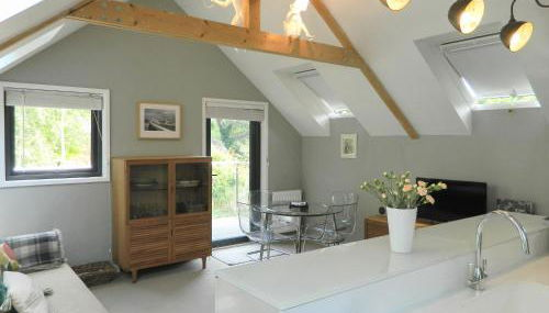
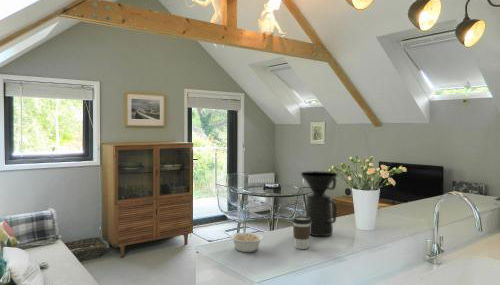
+ coffee cup (301, 232)
+ legume (247, 241)
+ coffee maker (318, 203)
